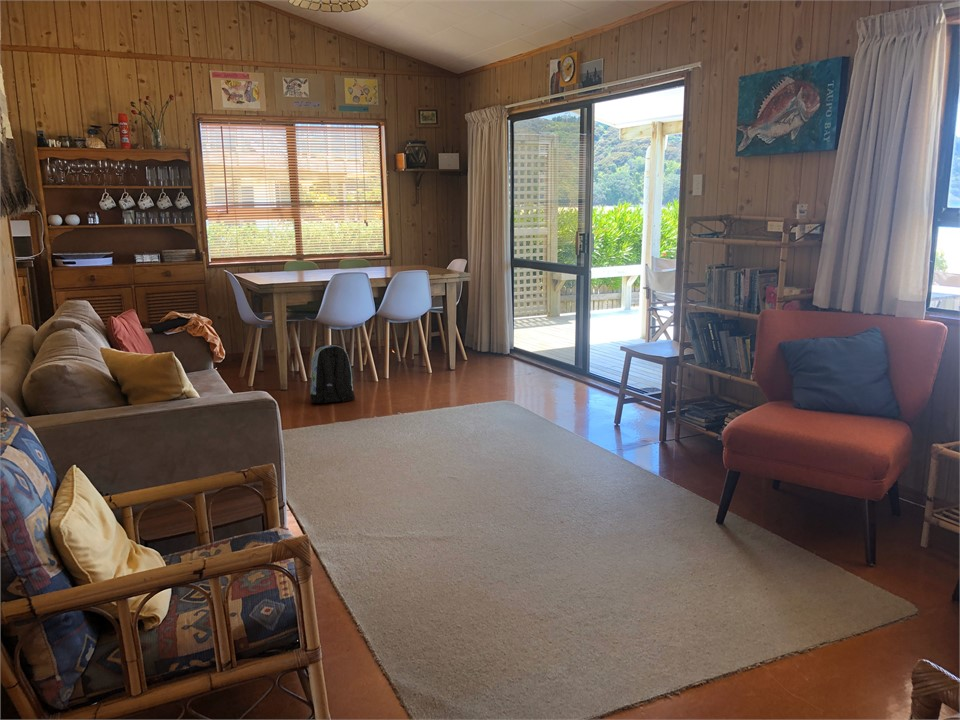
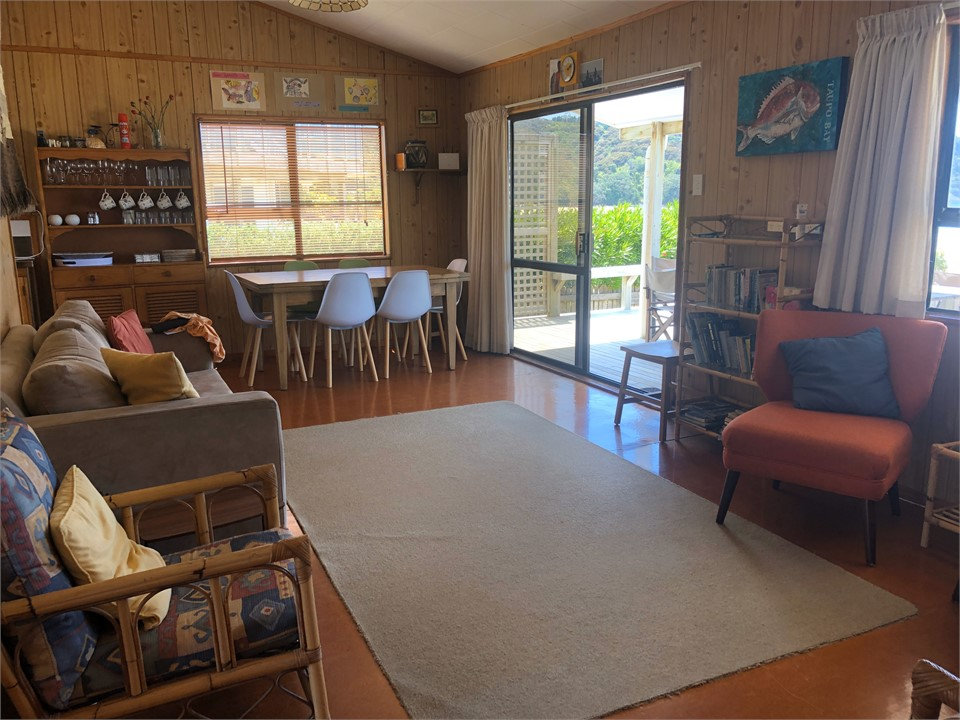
- backpack (330, 372)
